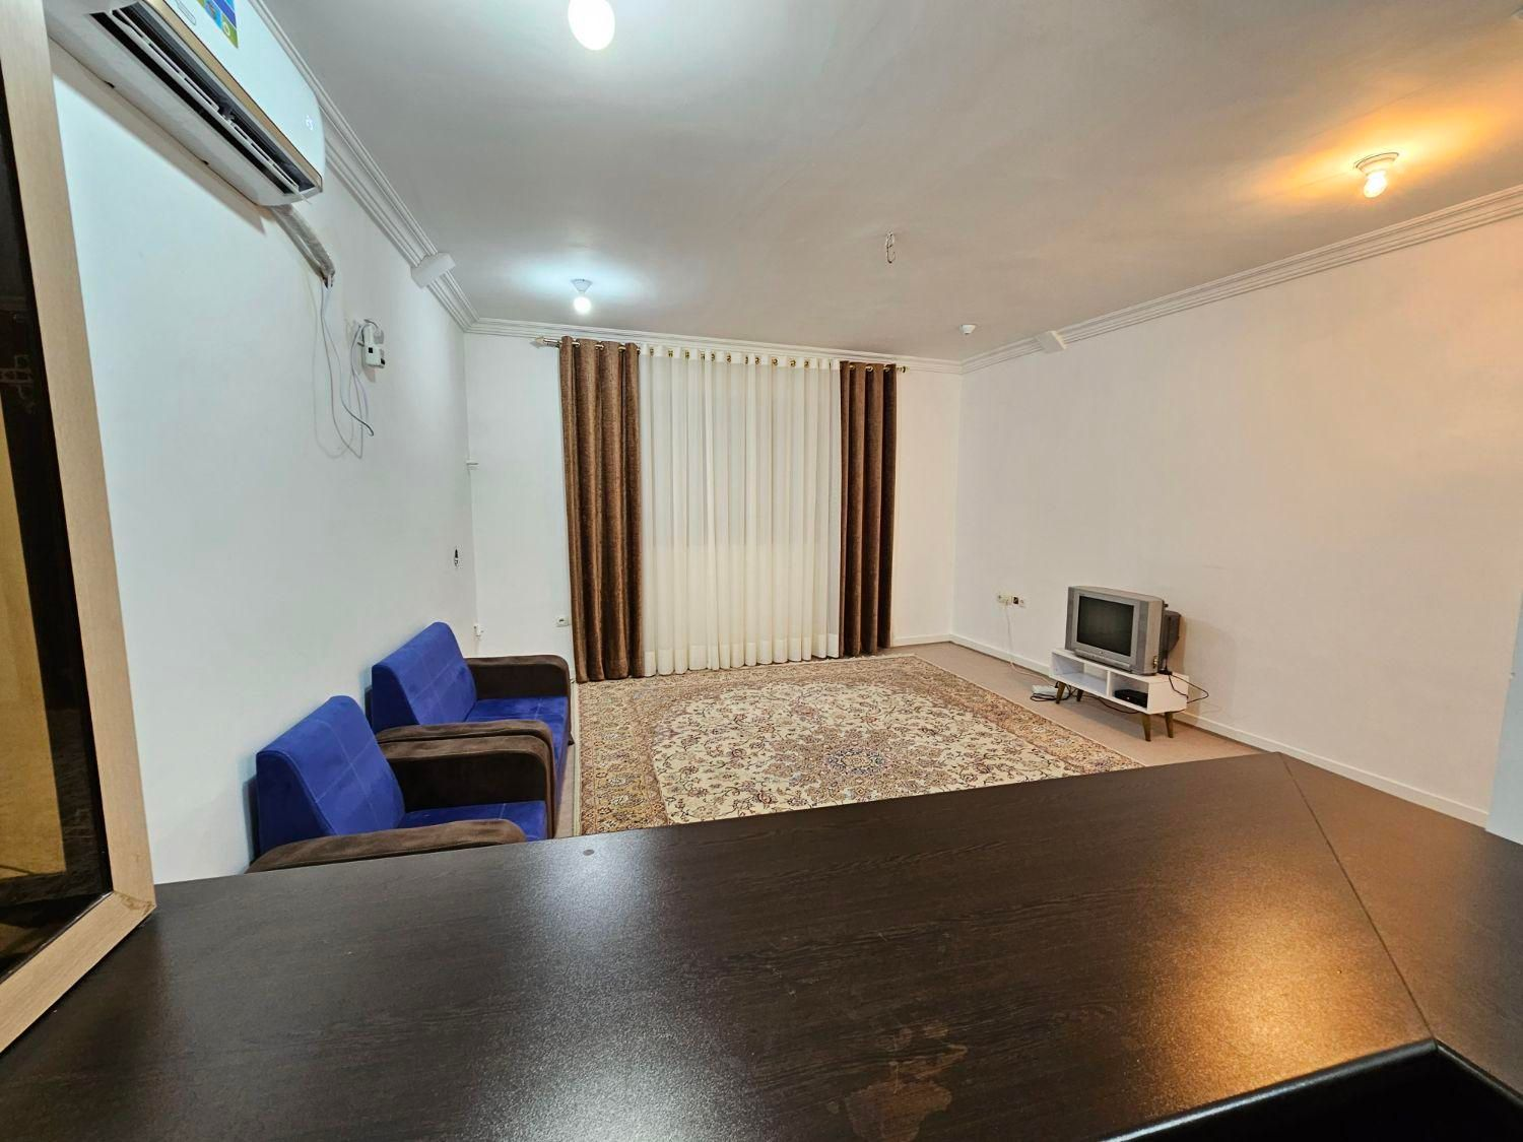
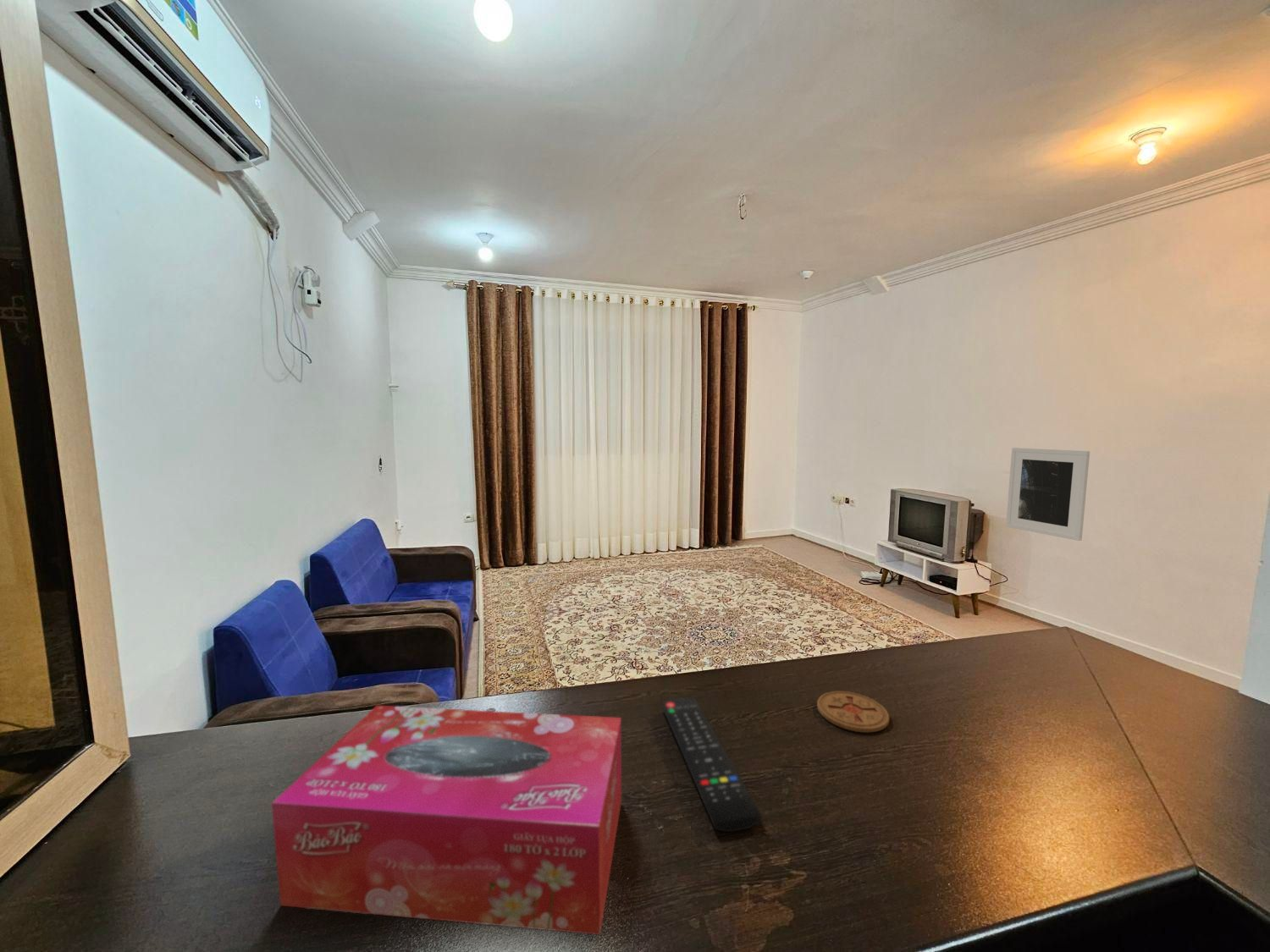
+ remote control (702, 752)
+ coaster (852, 710)
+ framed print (1045, 492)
+ tissue box (470, 801)
